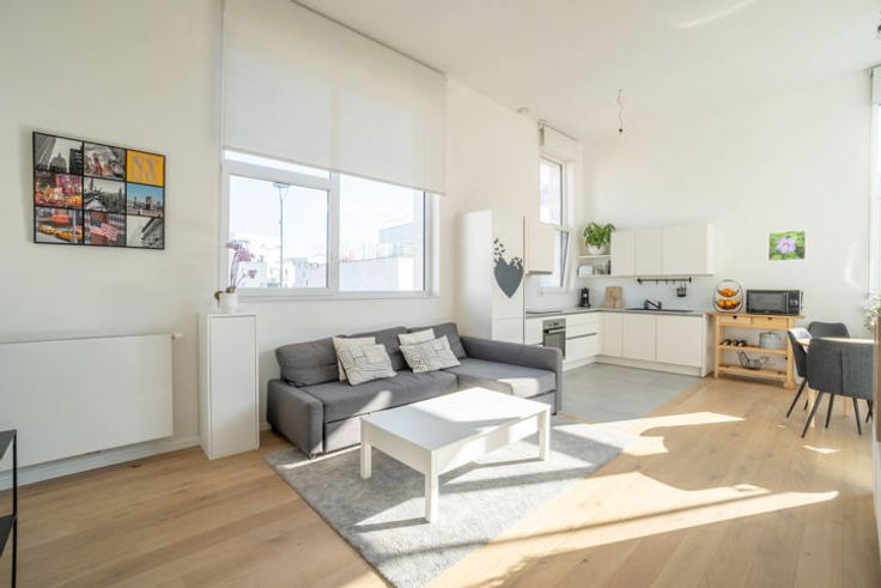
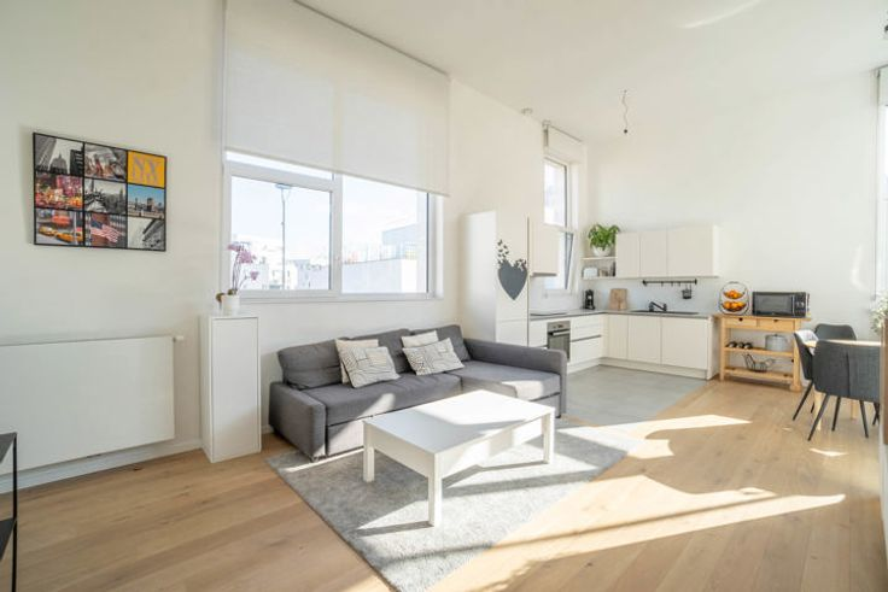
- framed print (786, 245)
